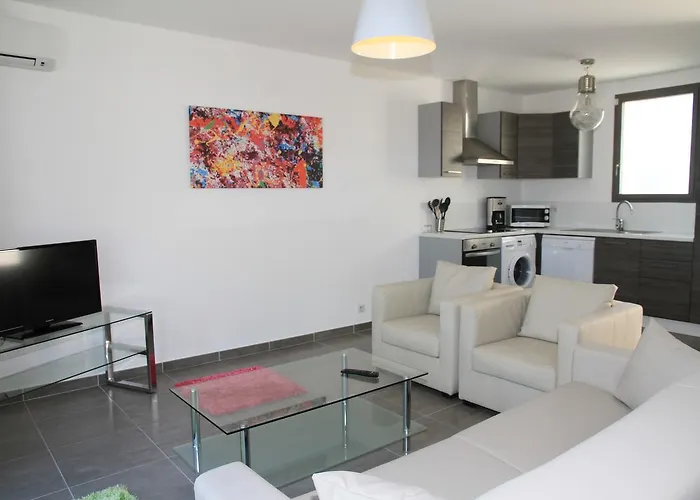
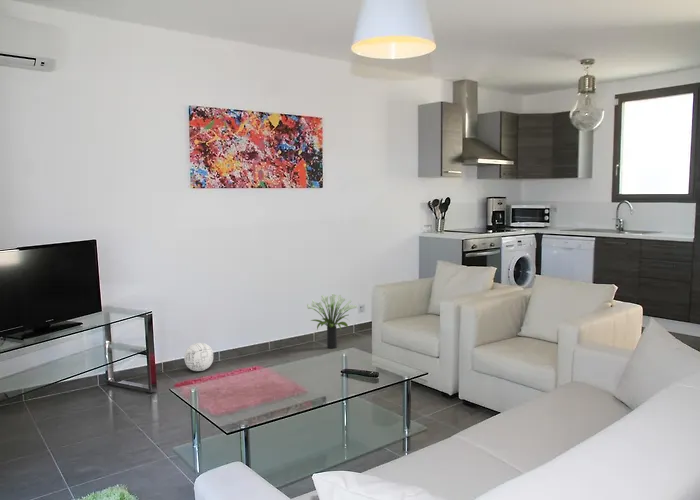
+ potted plant (332, 320)
+ ball (199, 356)
